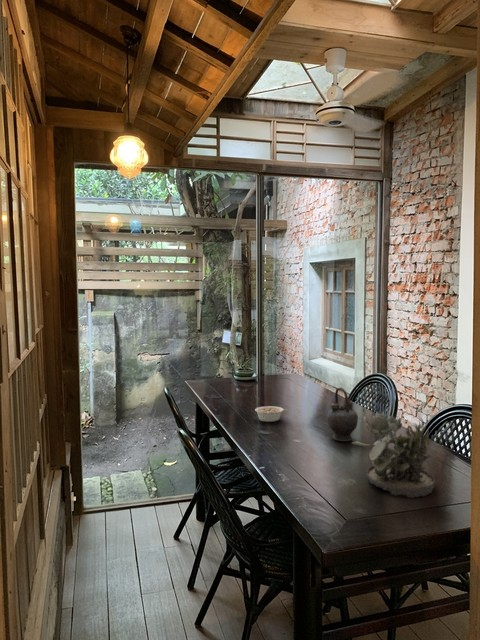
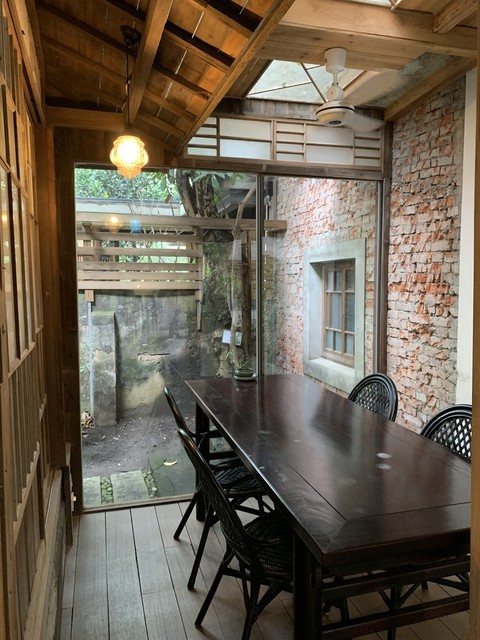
- legume (270, 413)
- teapot (340, 412)
- succulent plant (396, 448)
